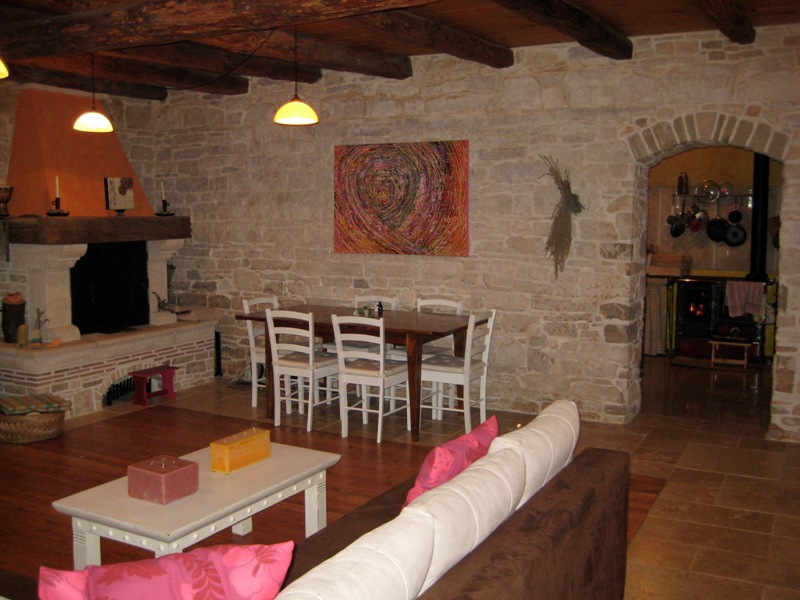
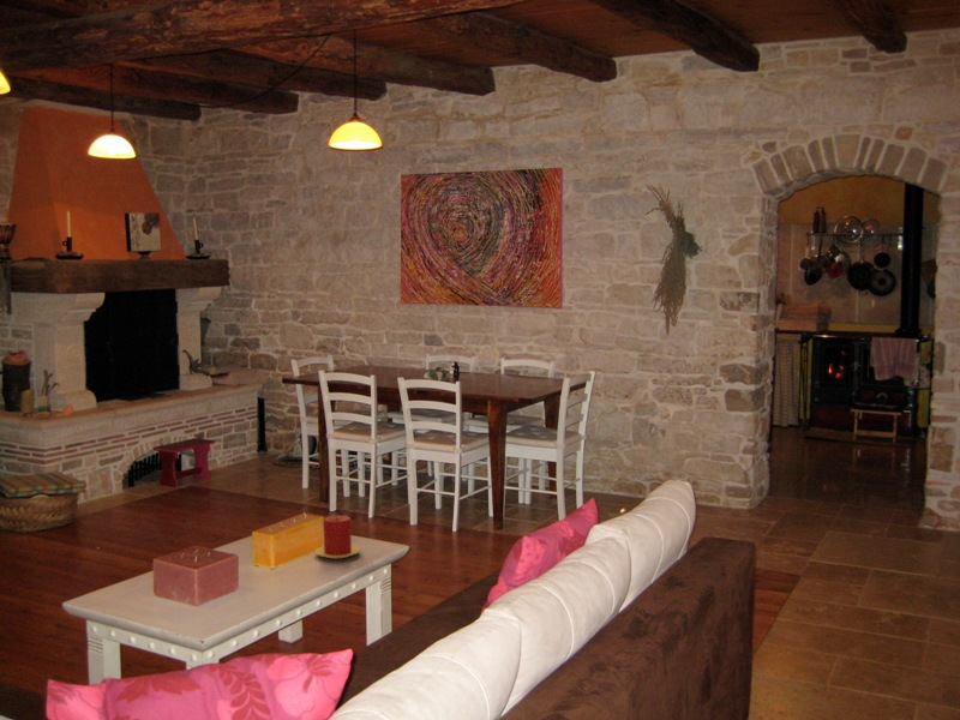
+ candle (337, 536)
